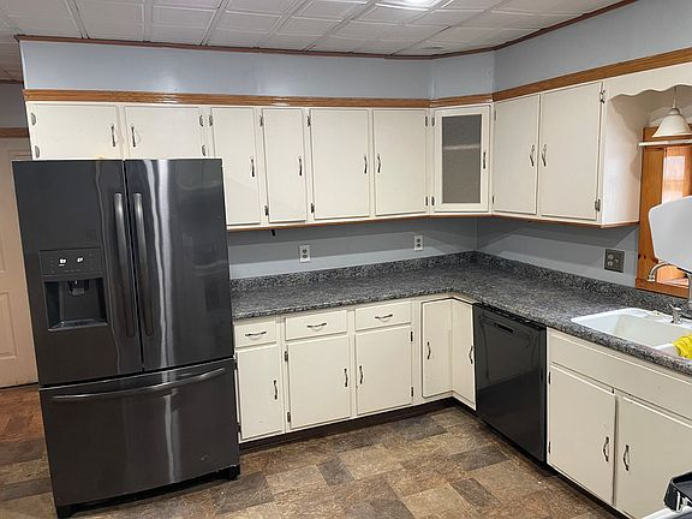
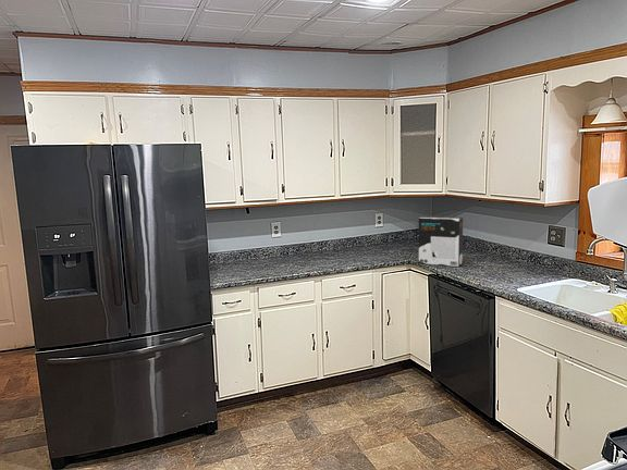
+ cereal box (440, 240)
